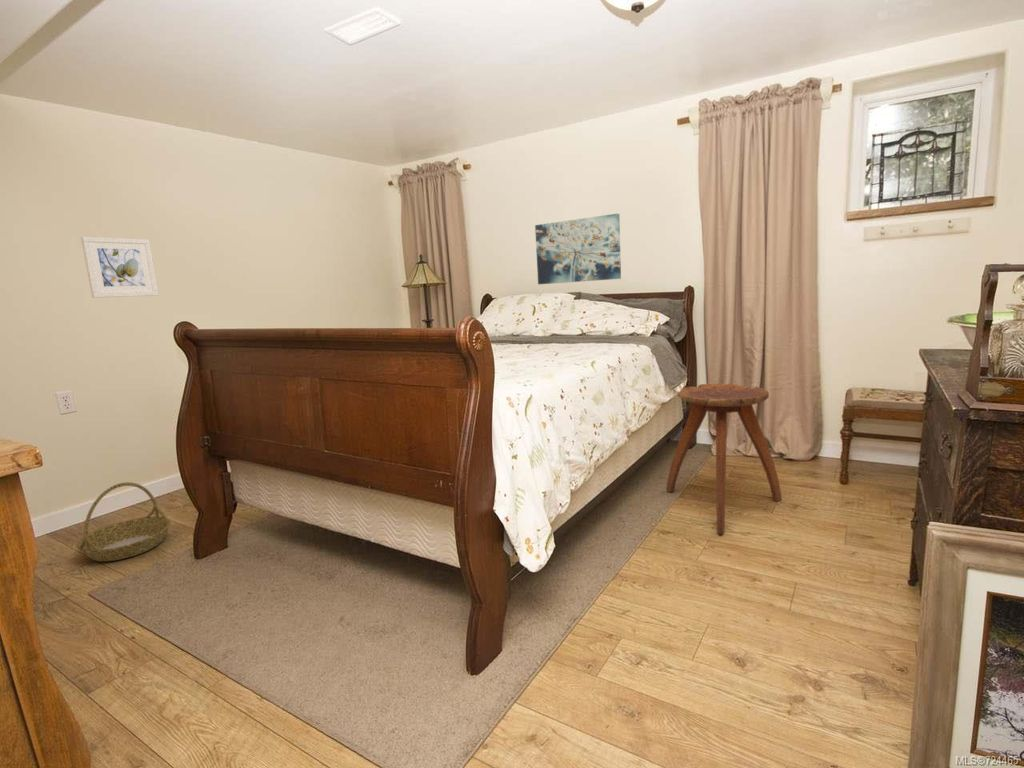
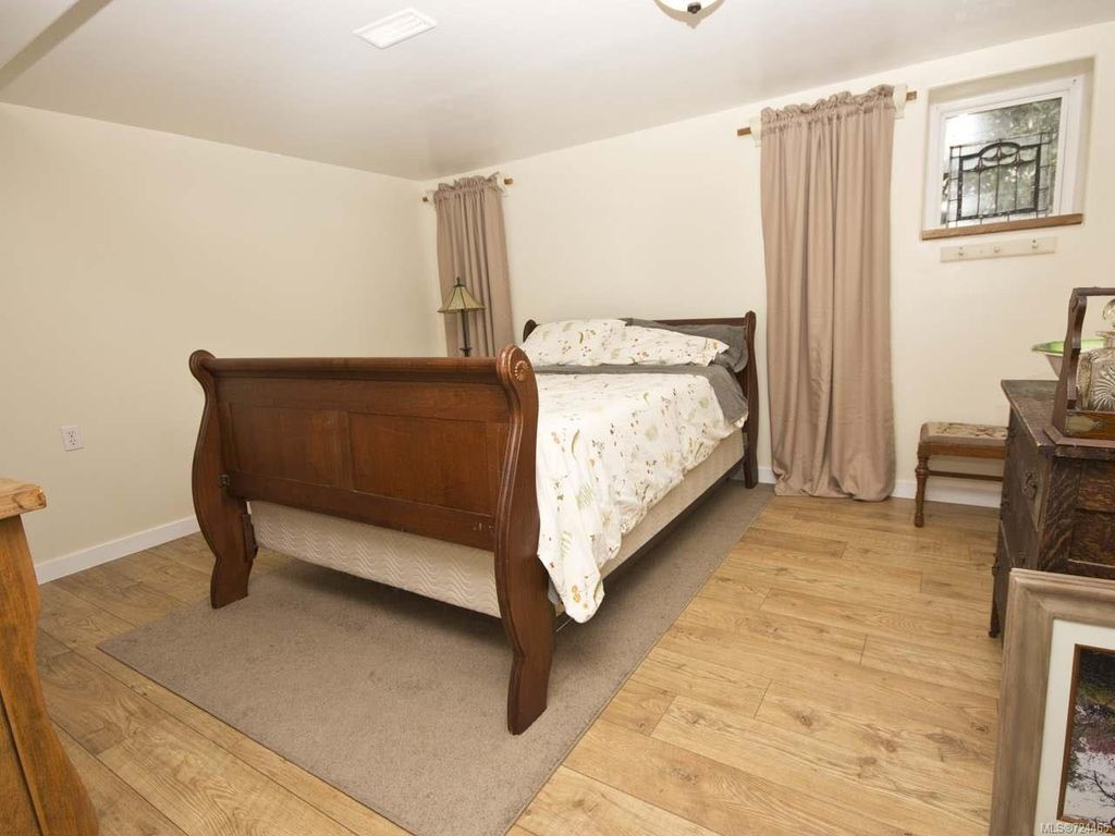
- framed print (121, 267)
- stool (725, 451)
- basket (122, 521)
- wall art (576, 251)
